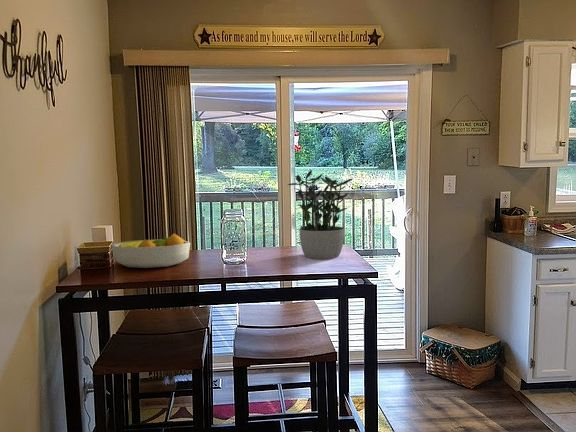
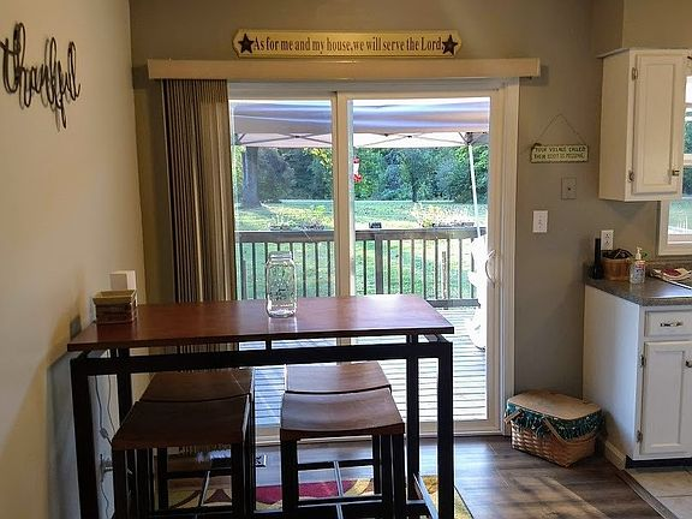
- potted plant (320, 213)
- fruit bowl (150, 249)
